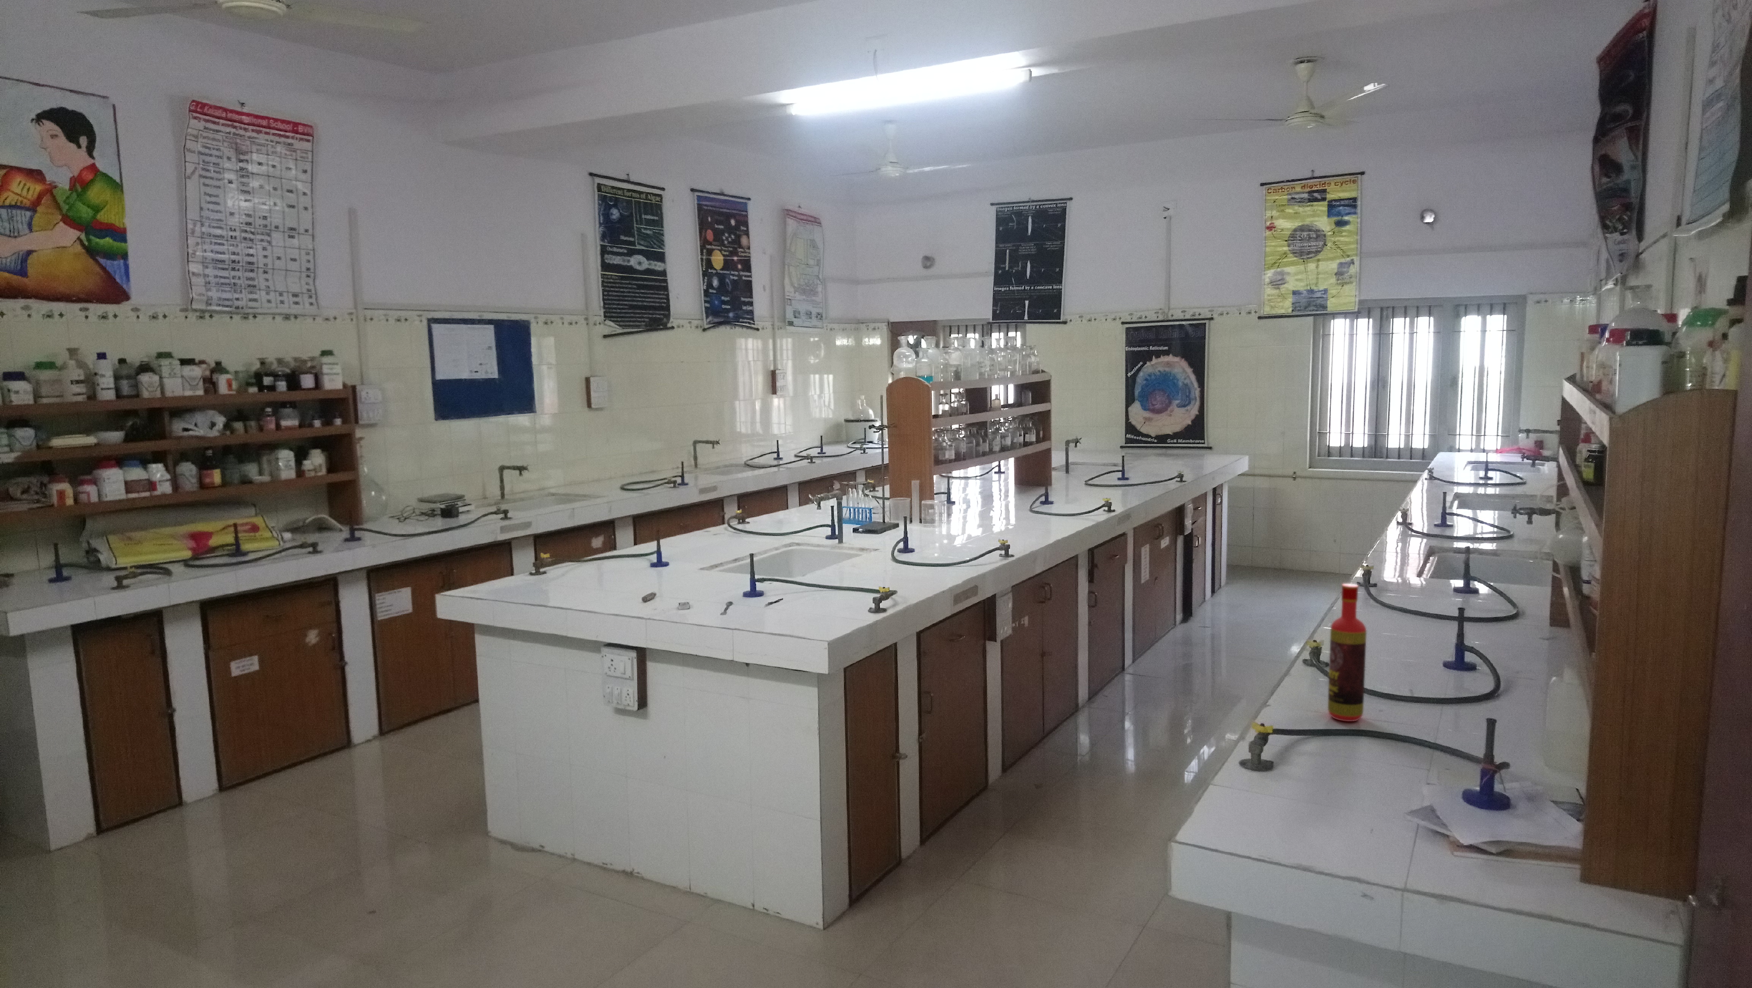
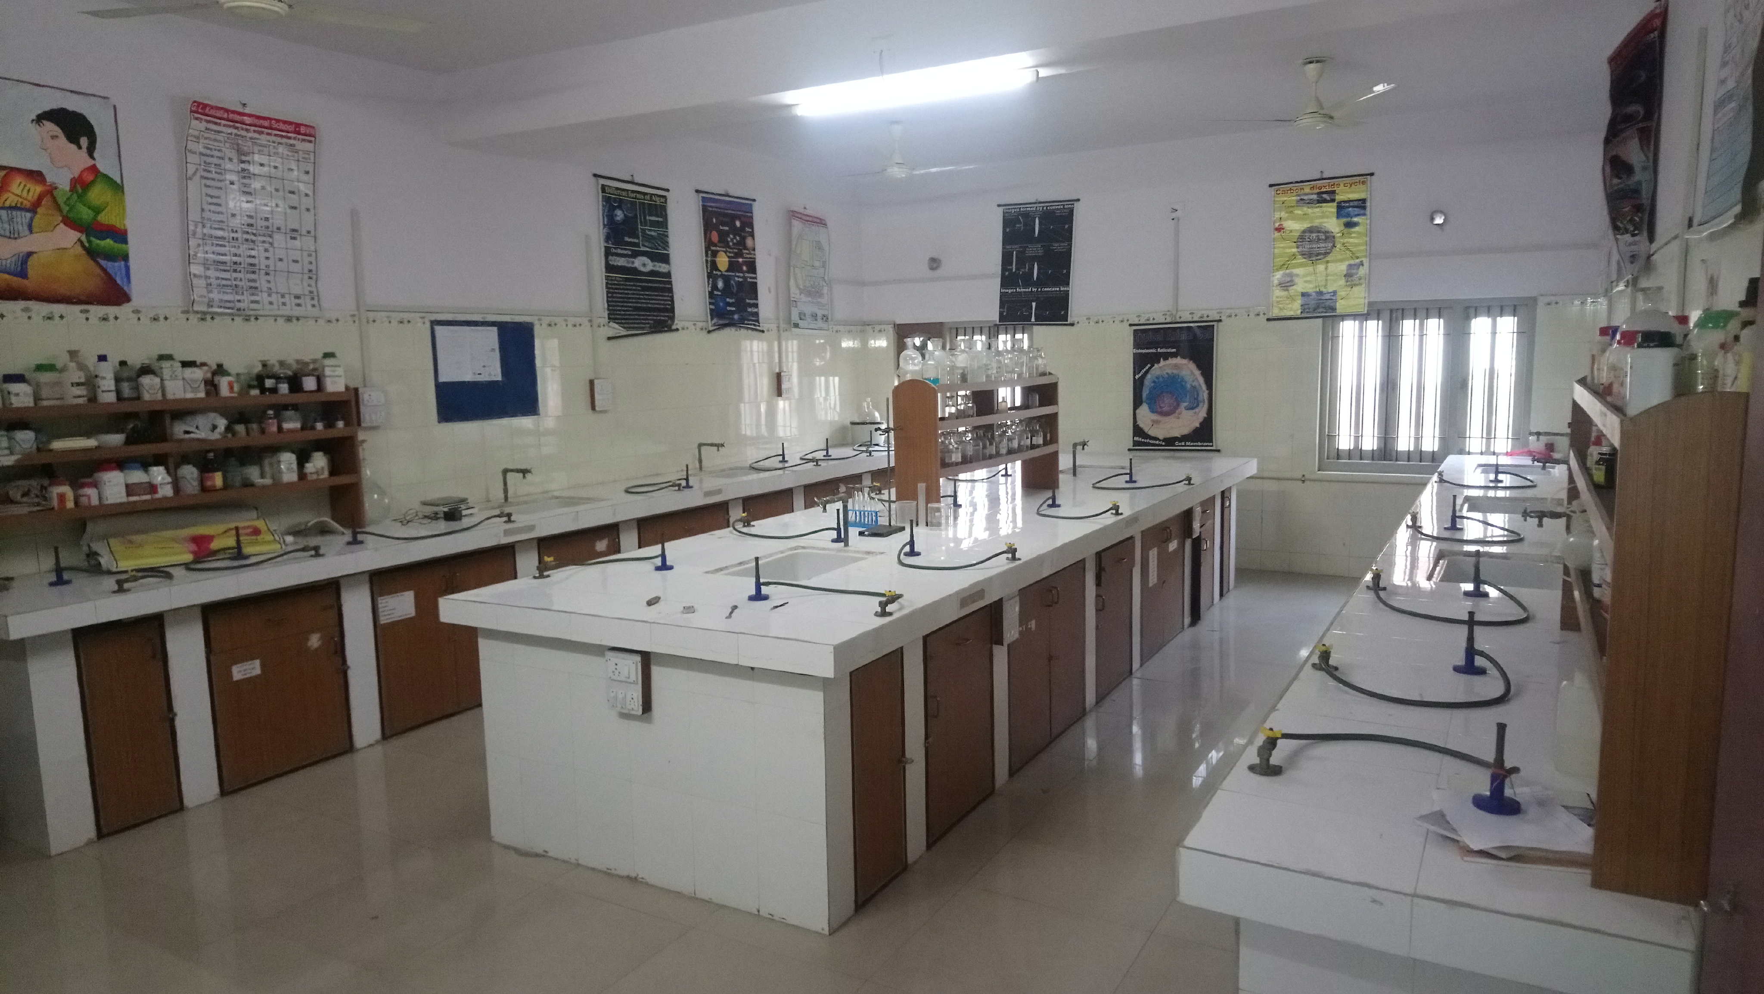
- bottle (1348, 651)
